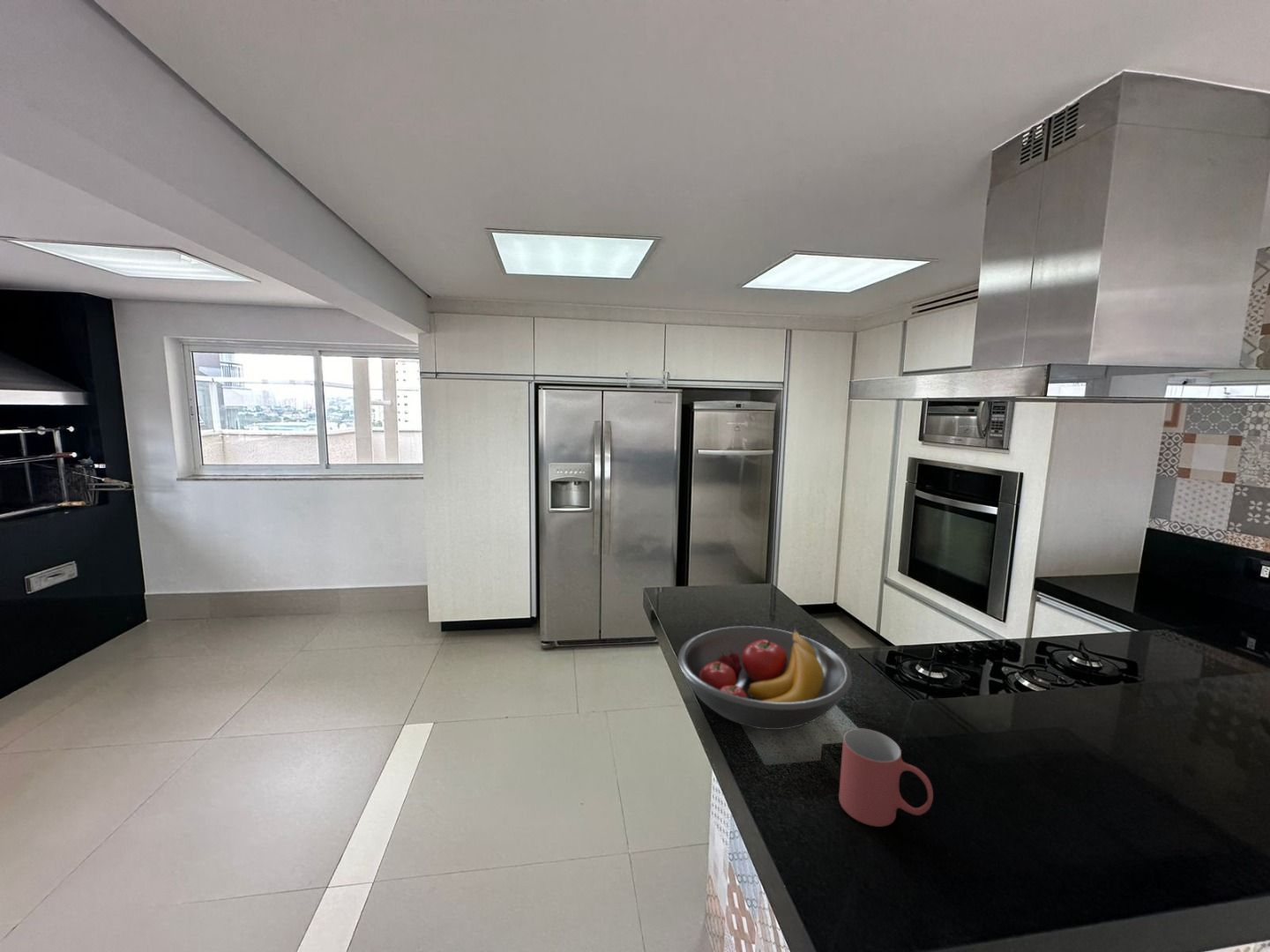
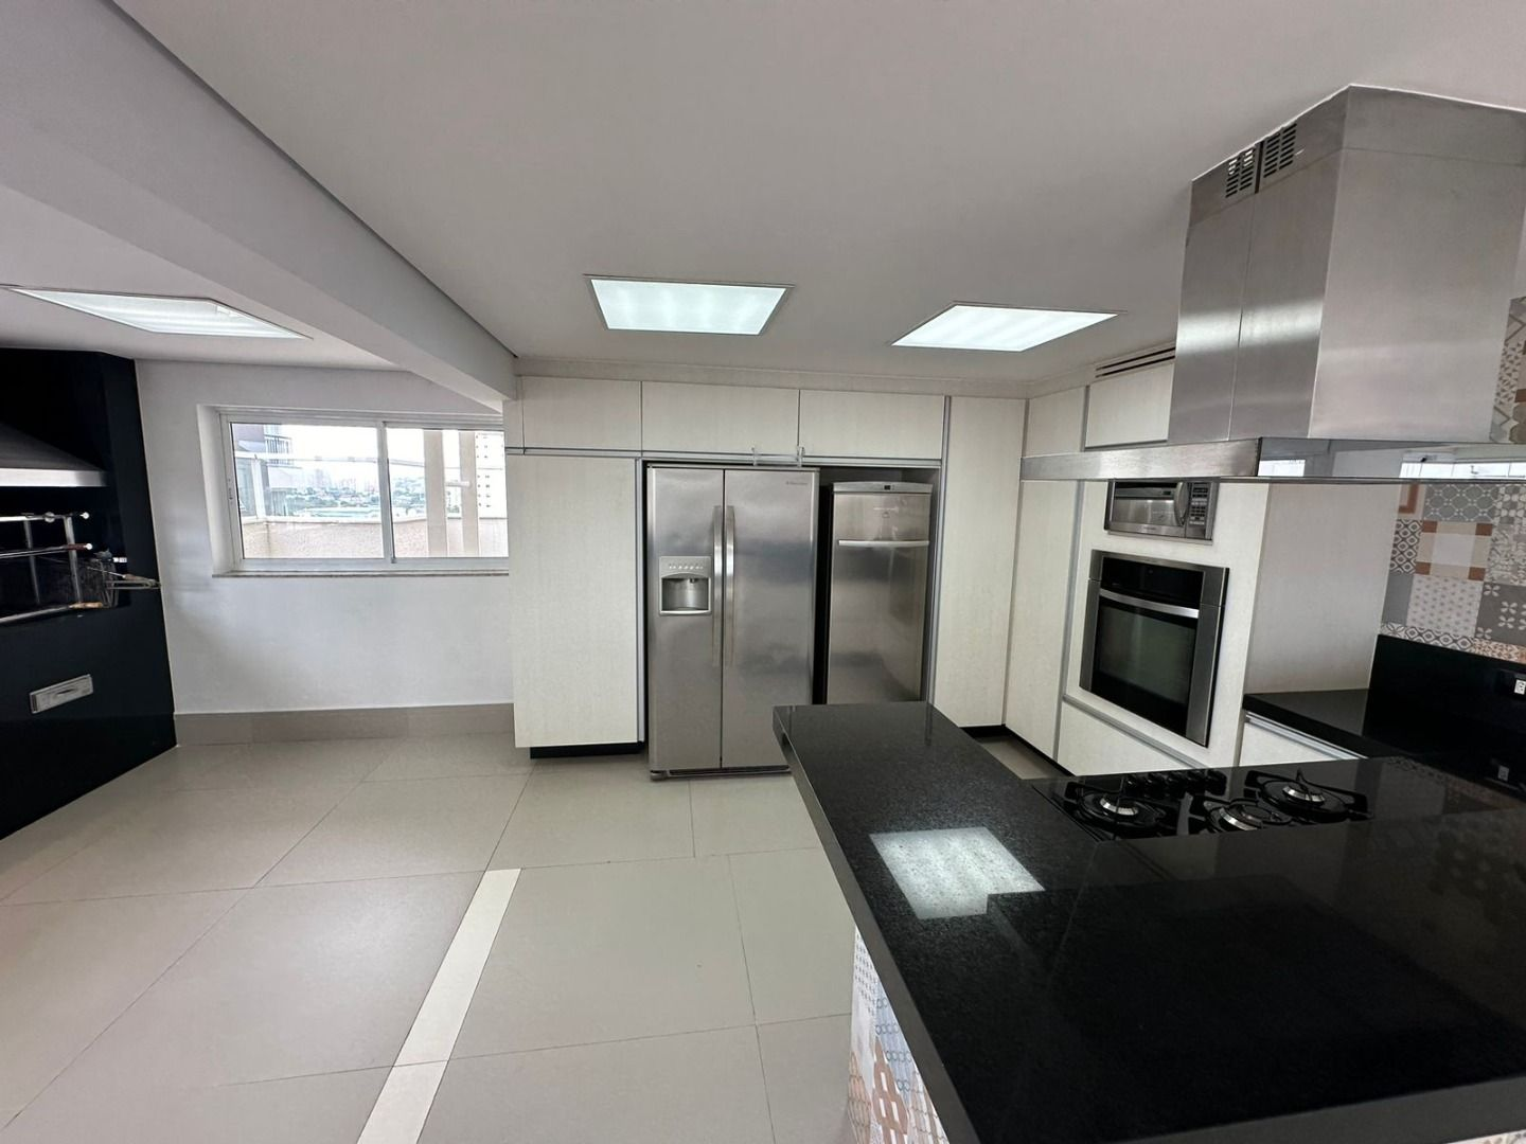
- fruit bowl (761, 676)
- mug (885, 782)
